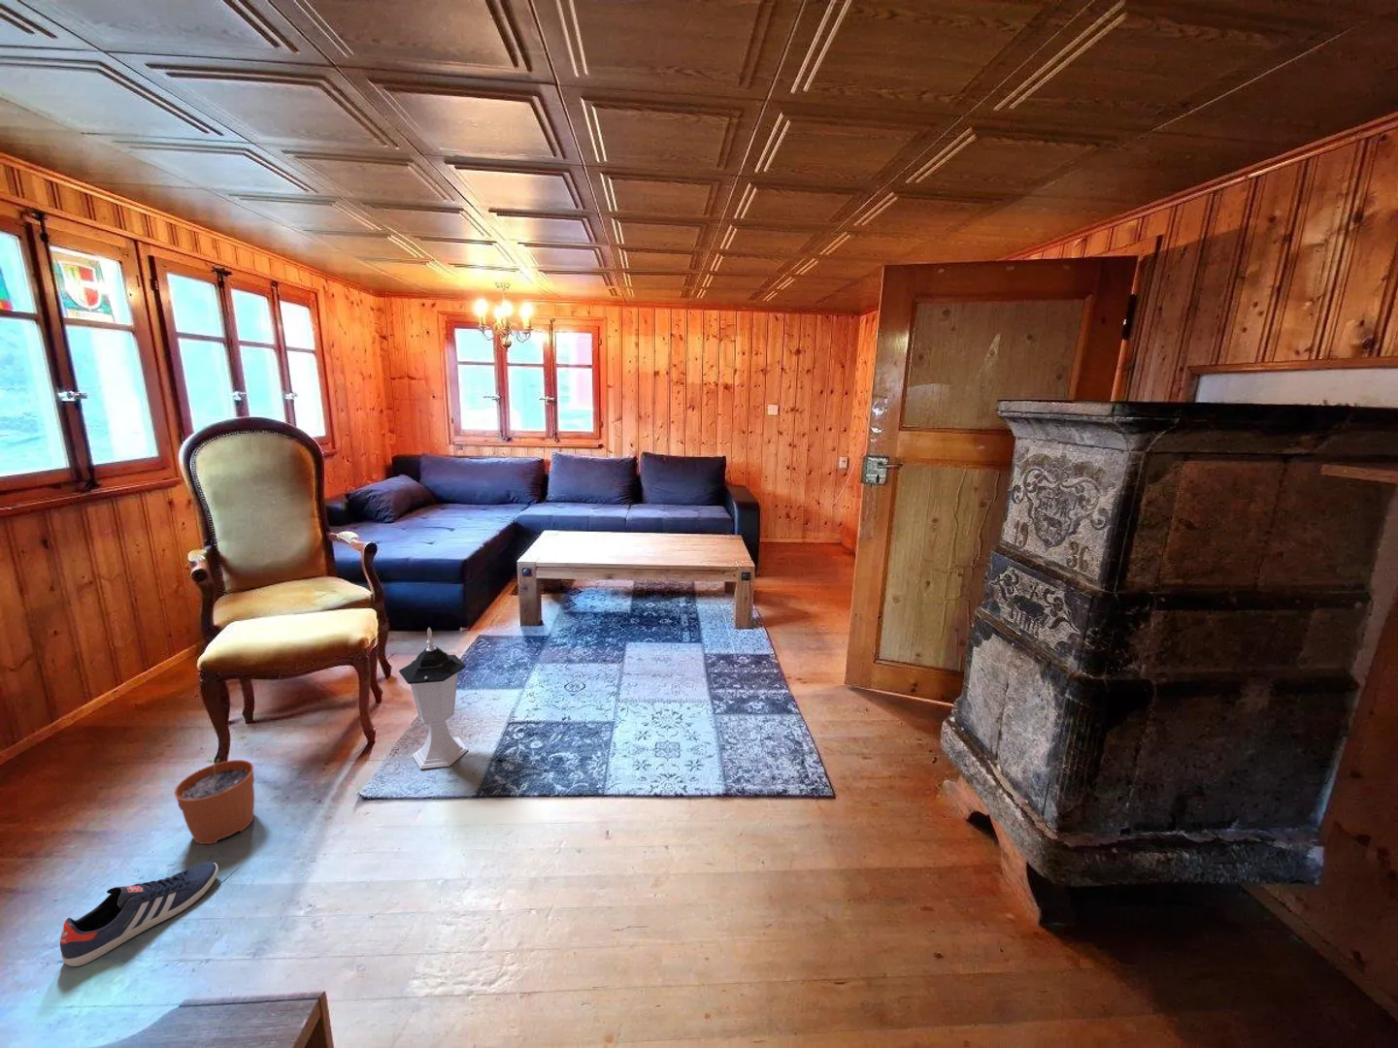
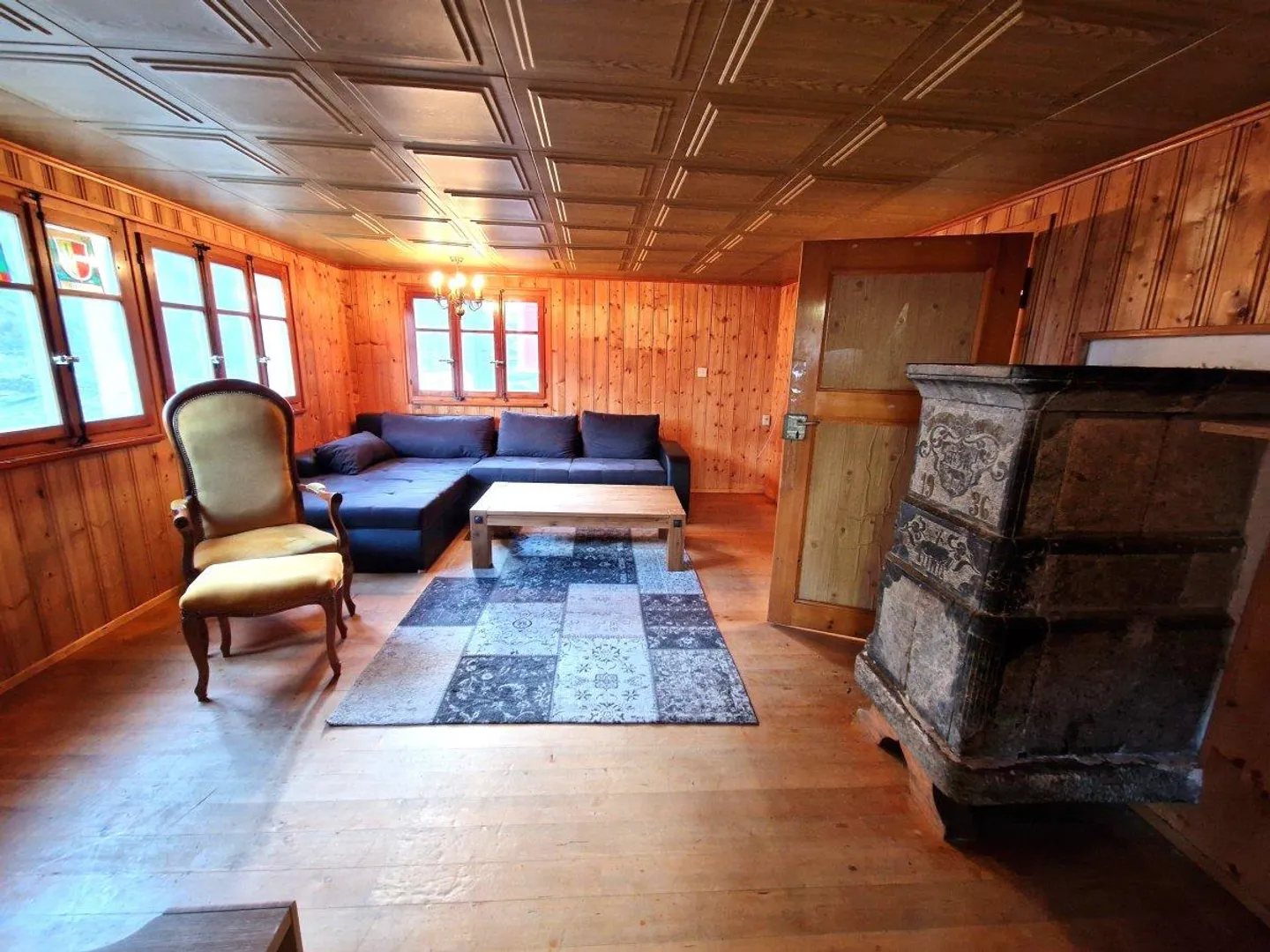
- plant pot (218, 790)
- sneaker (144, 897)
- lantern (435, 691)
